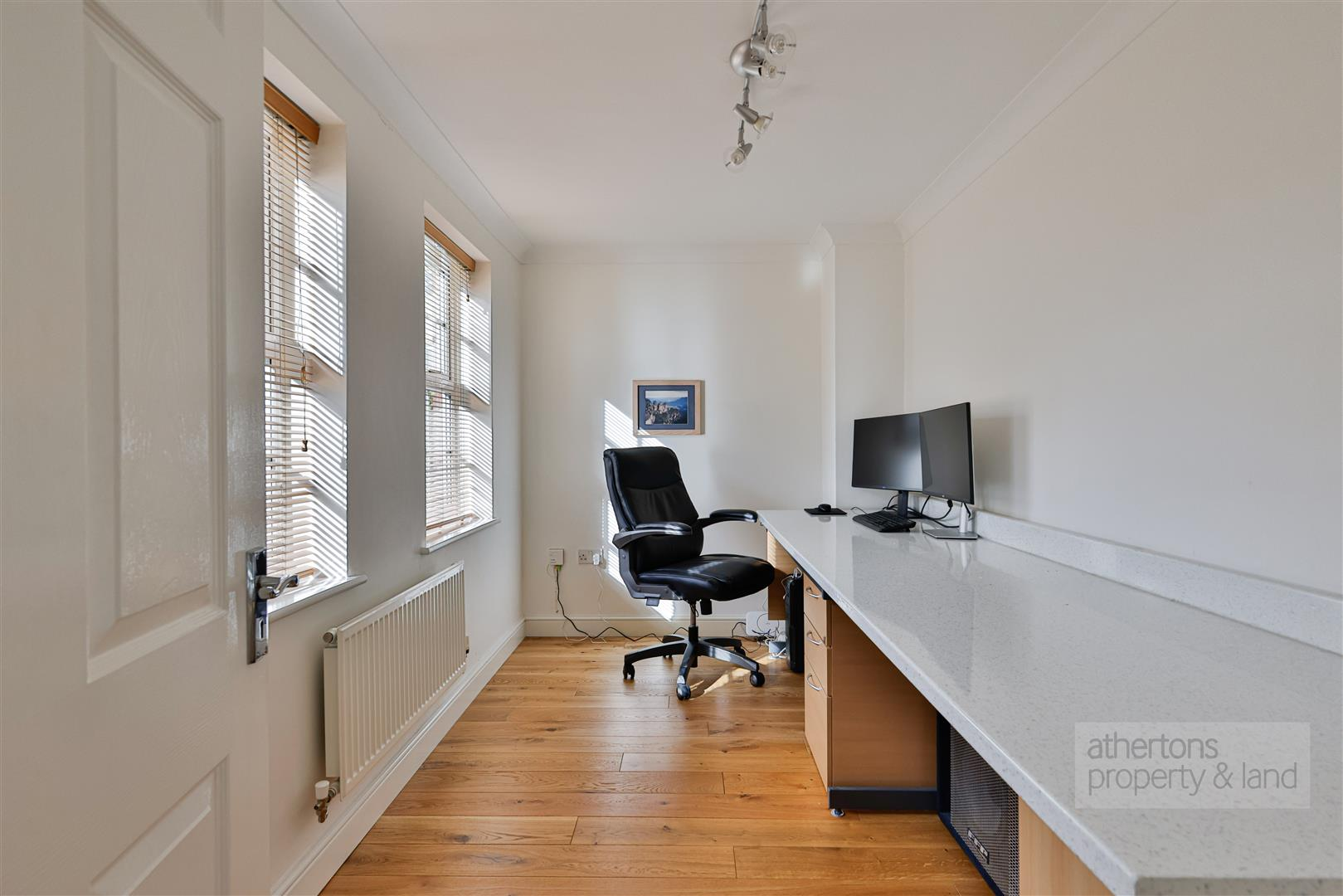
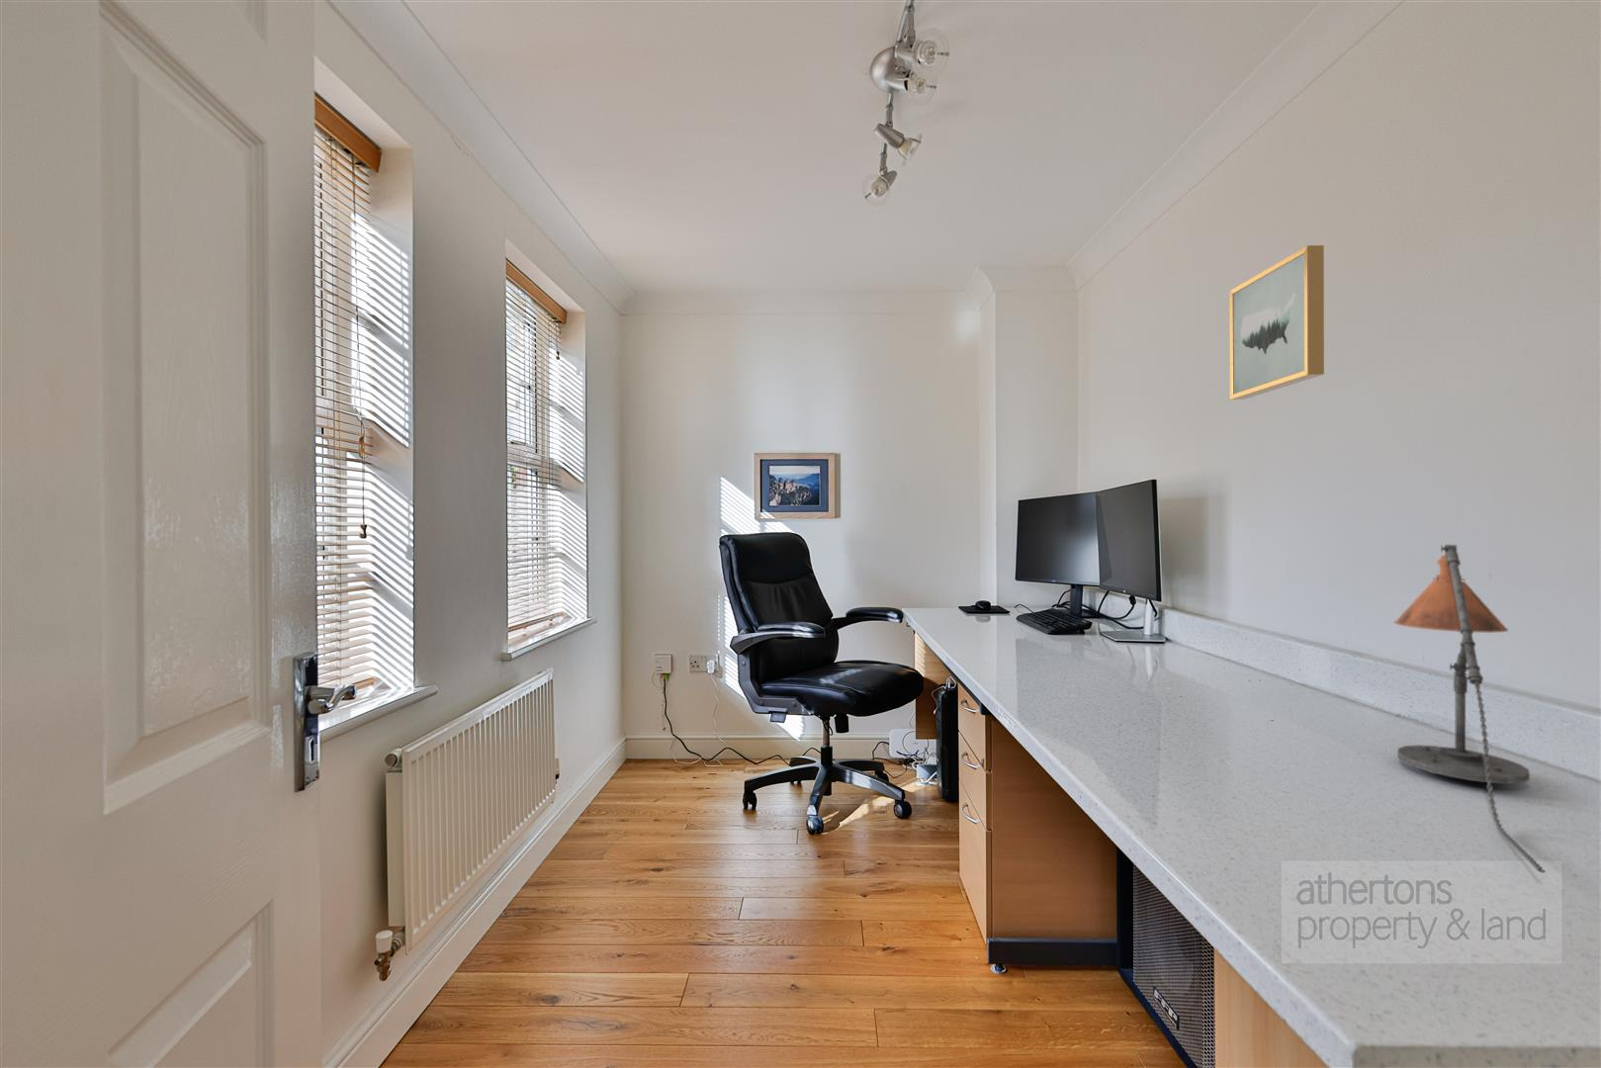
+ wall art (1273, 328)
+ desk lamp (1478, 673)
